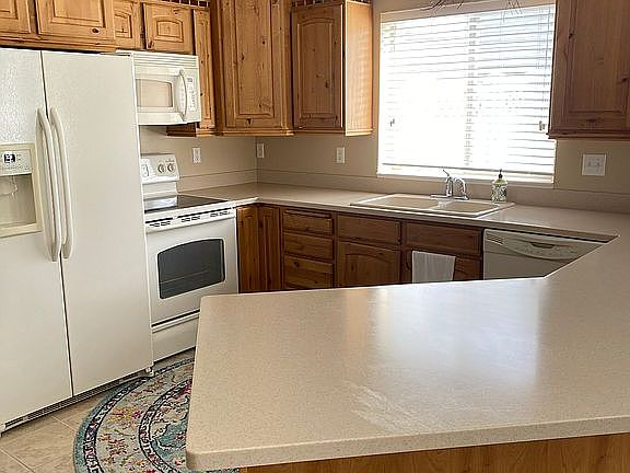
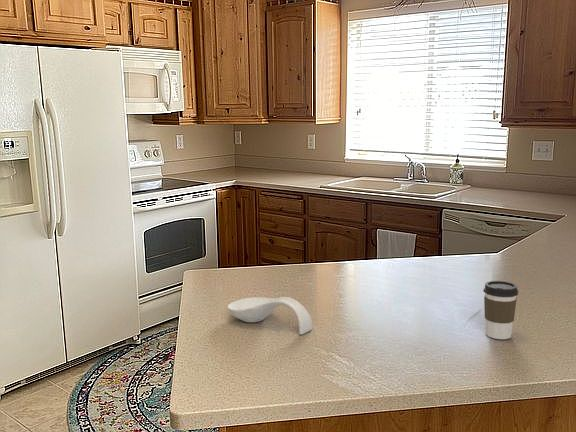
+ coffee cup (499, 310)
+ spoon rest (269, 309)
